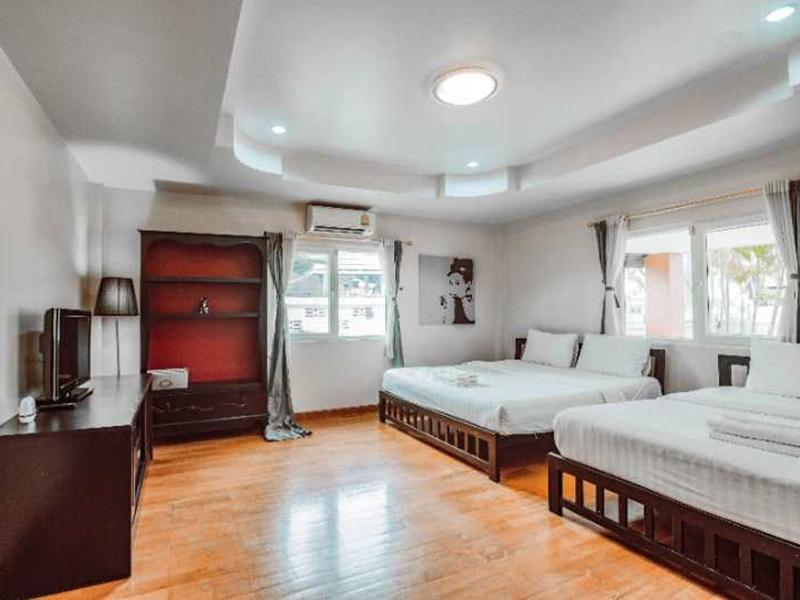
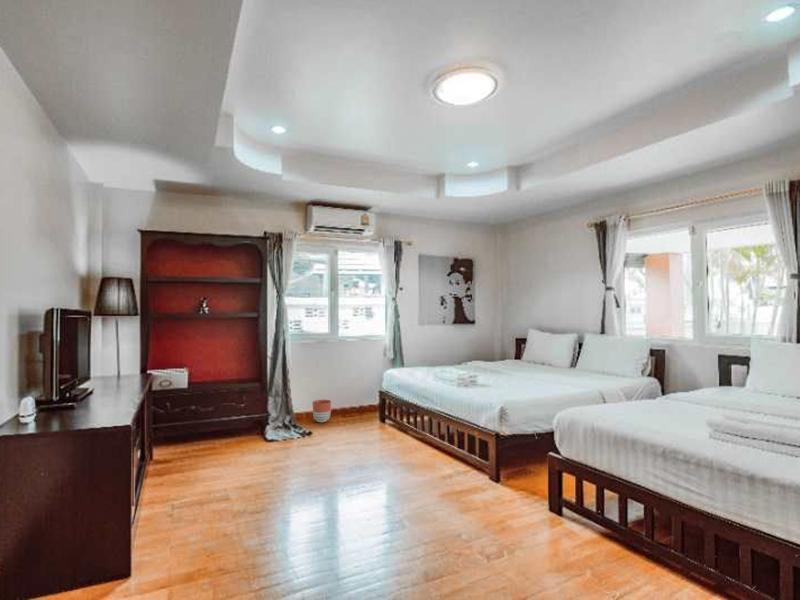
+ planter (321, 411)
